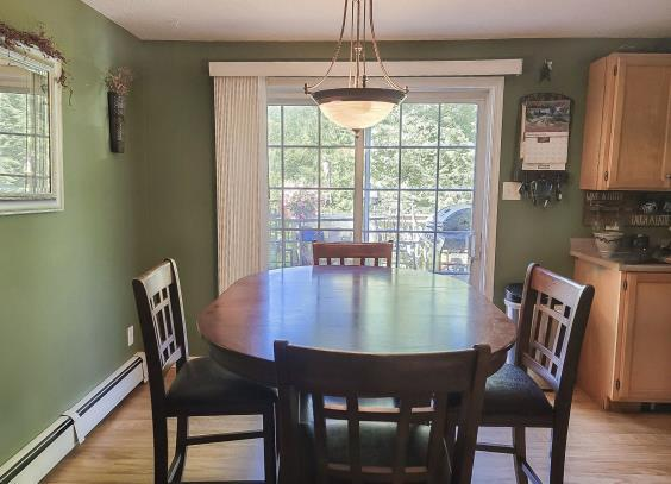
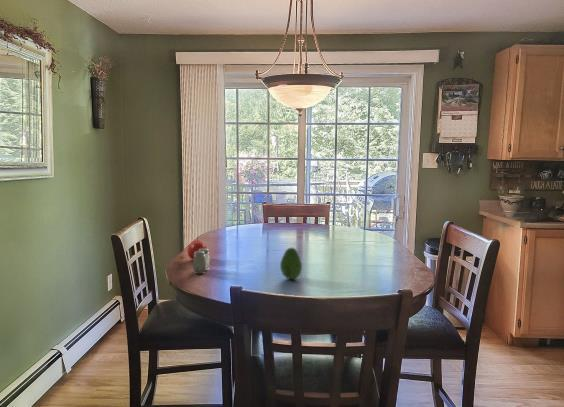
+ salt and pepper shaker (201, 260)
+ fruit (290, 263)
+ fruit (197, 248)
